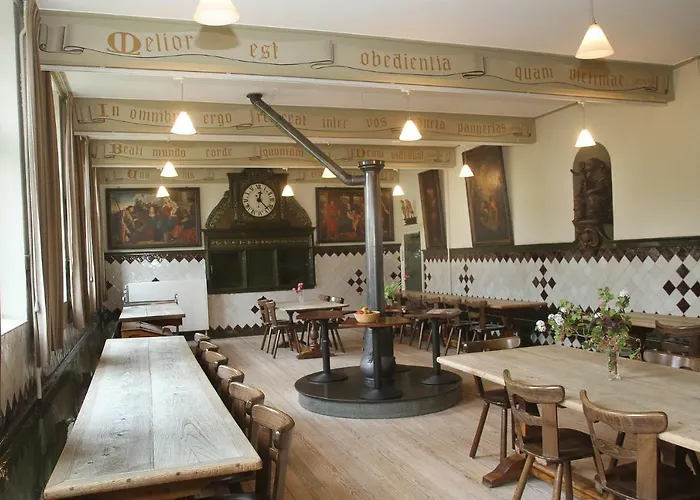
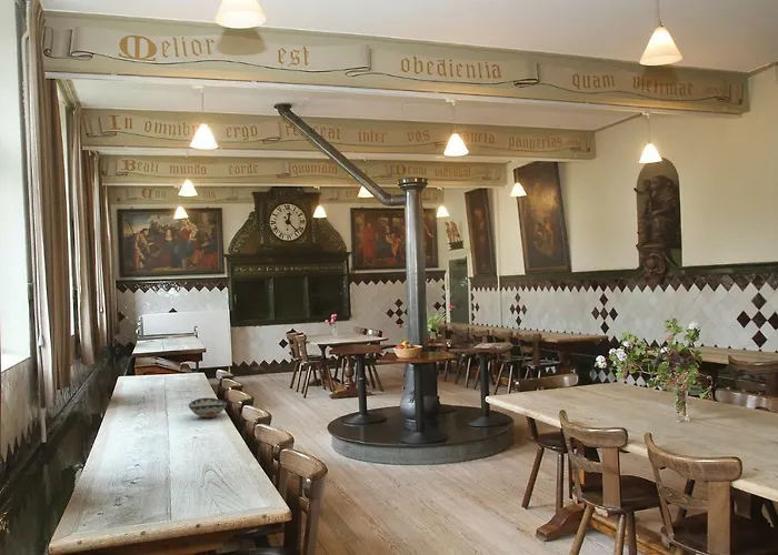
+ decorative bowl (208, 408)
